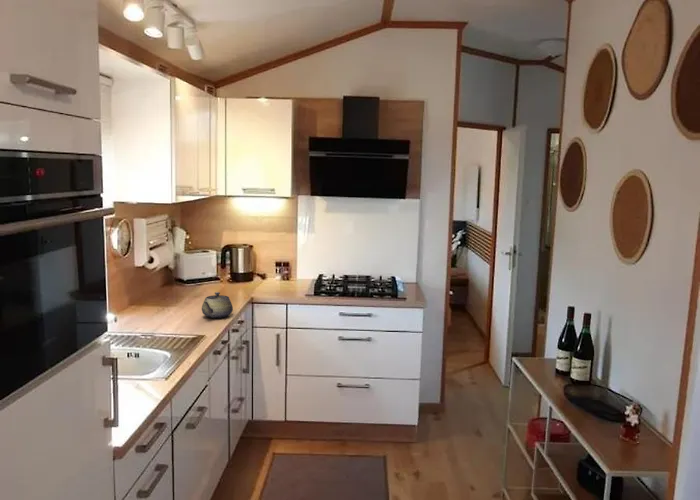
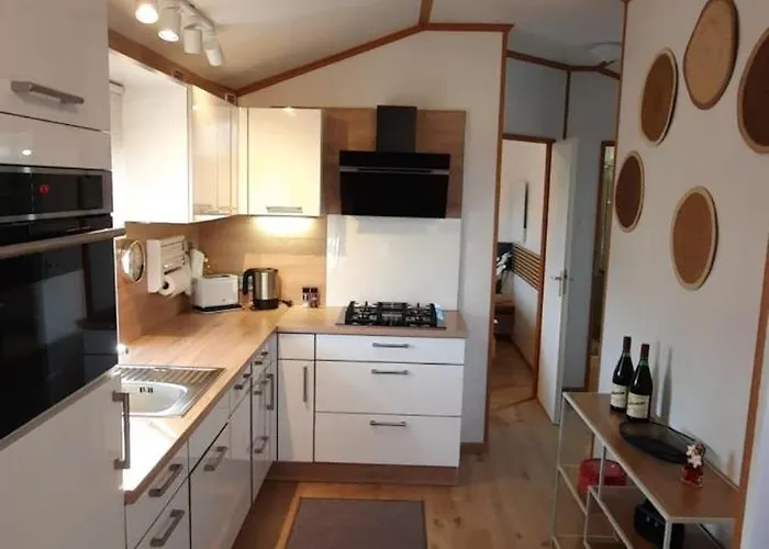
- teapot (216, 304)
